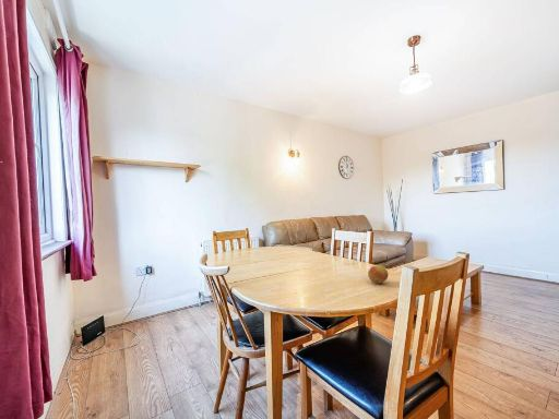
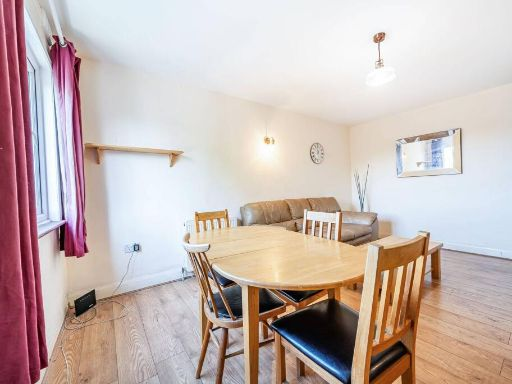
- fruit (378, 274)
